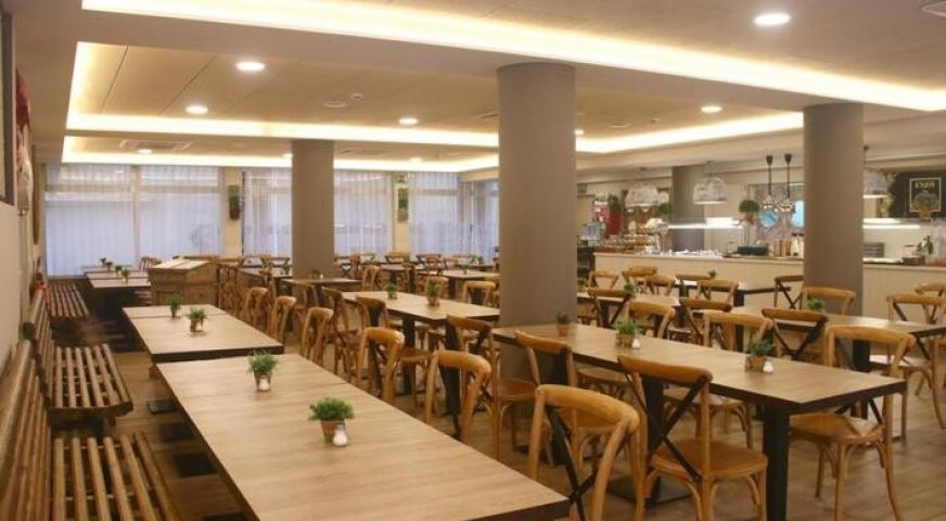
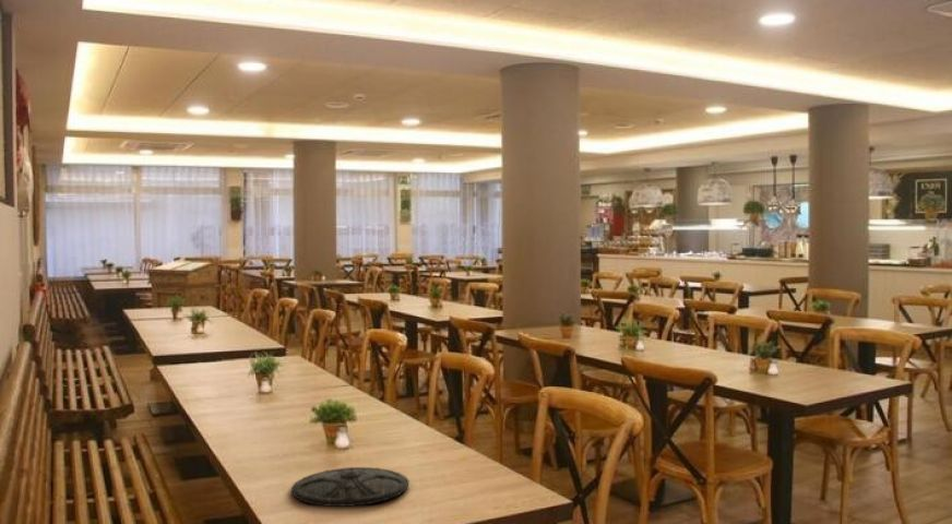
+ plate (350, 479)
